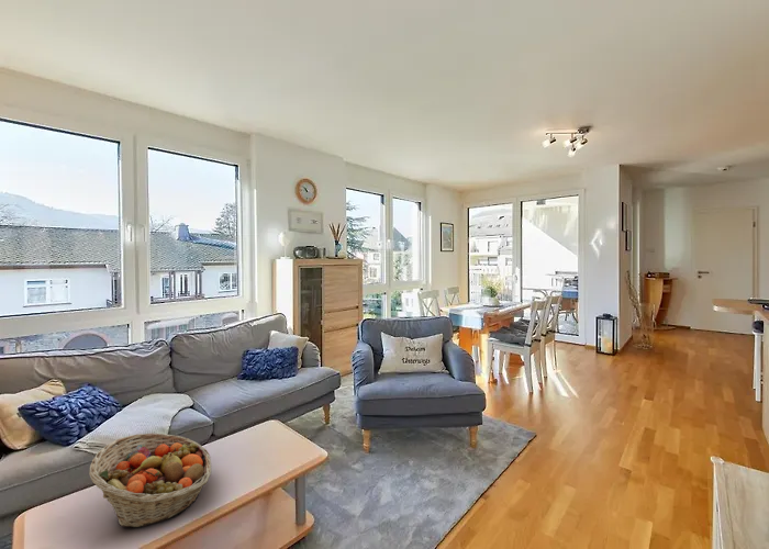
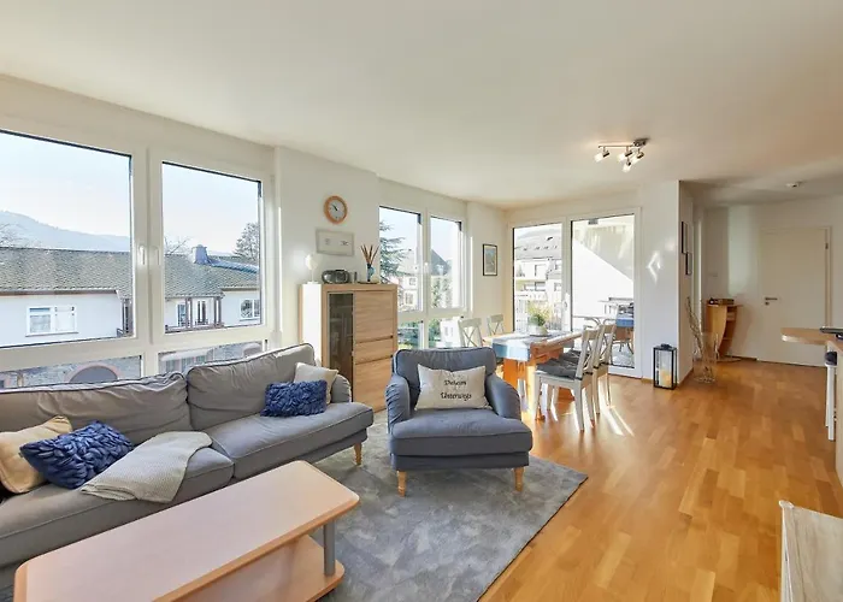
- fruit basket (156, 471)
